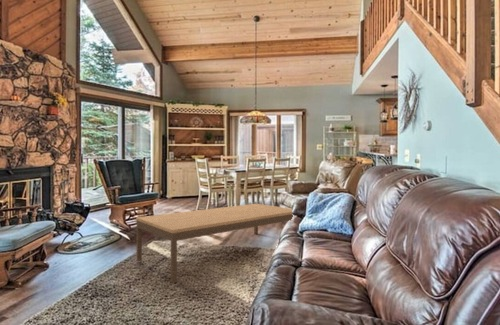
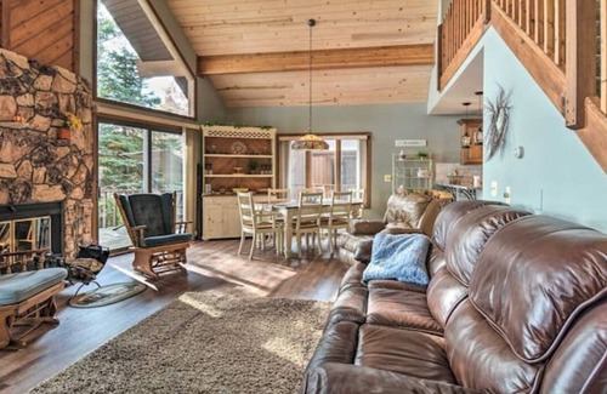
- coffee table (224, 231)
